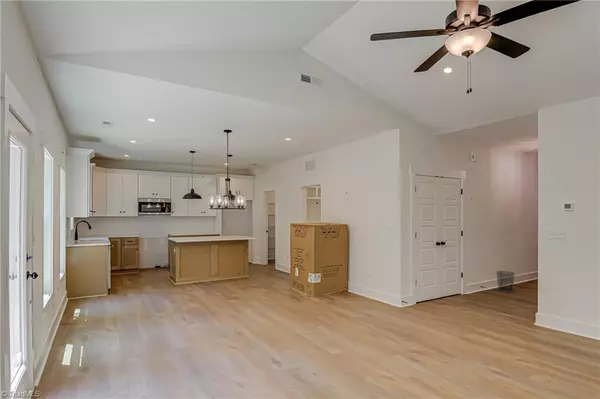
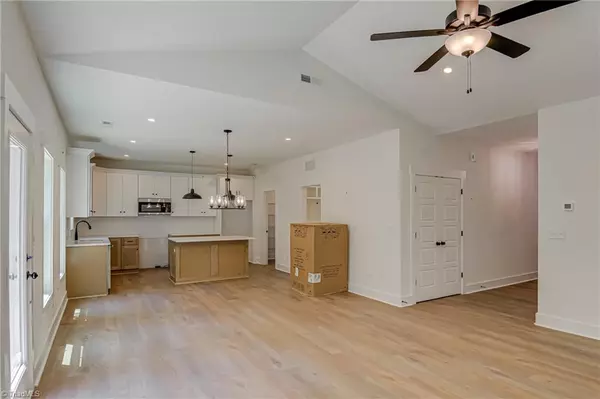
- waste bin (505, 281)
